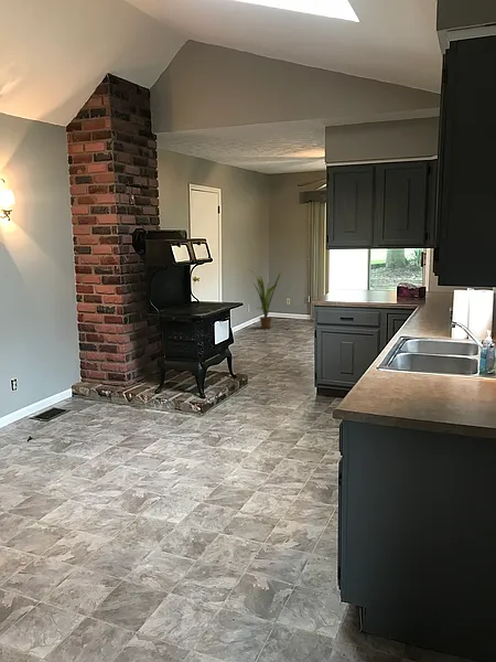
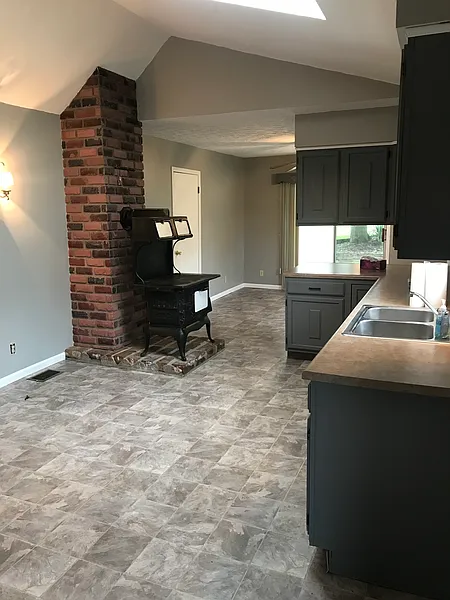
- house plant (262, 299)
